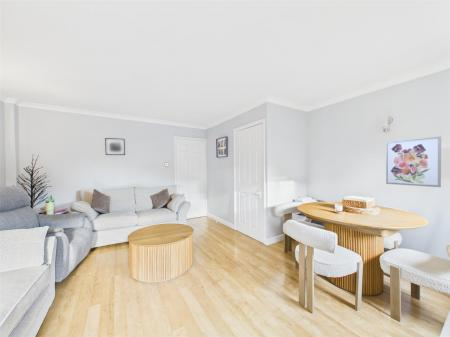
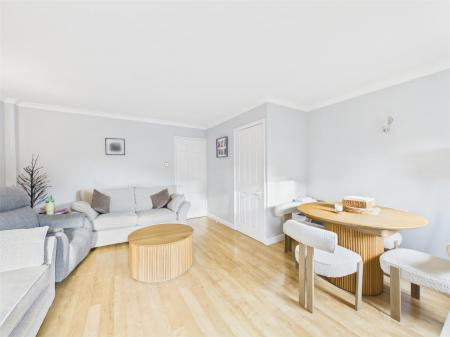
- wall art (411, 162)
